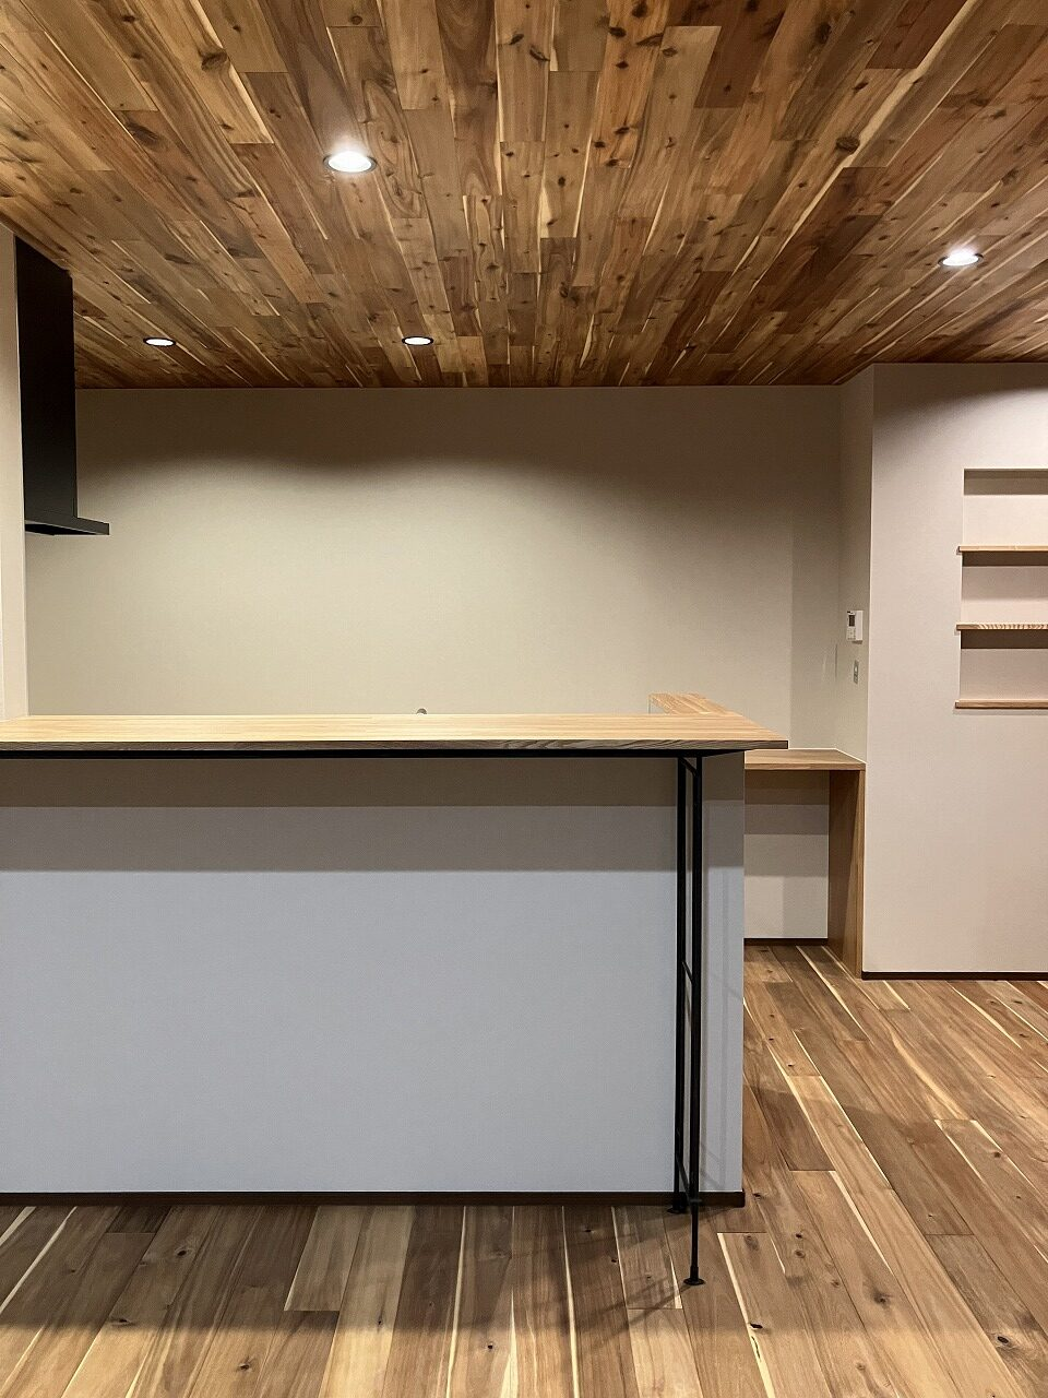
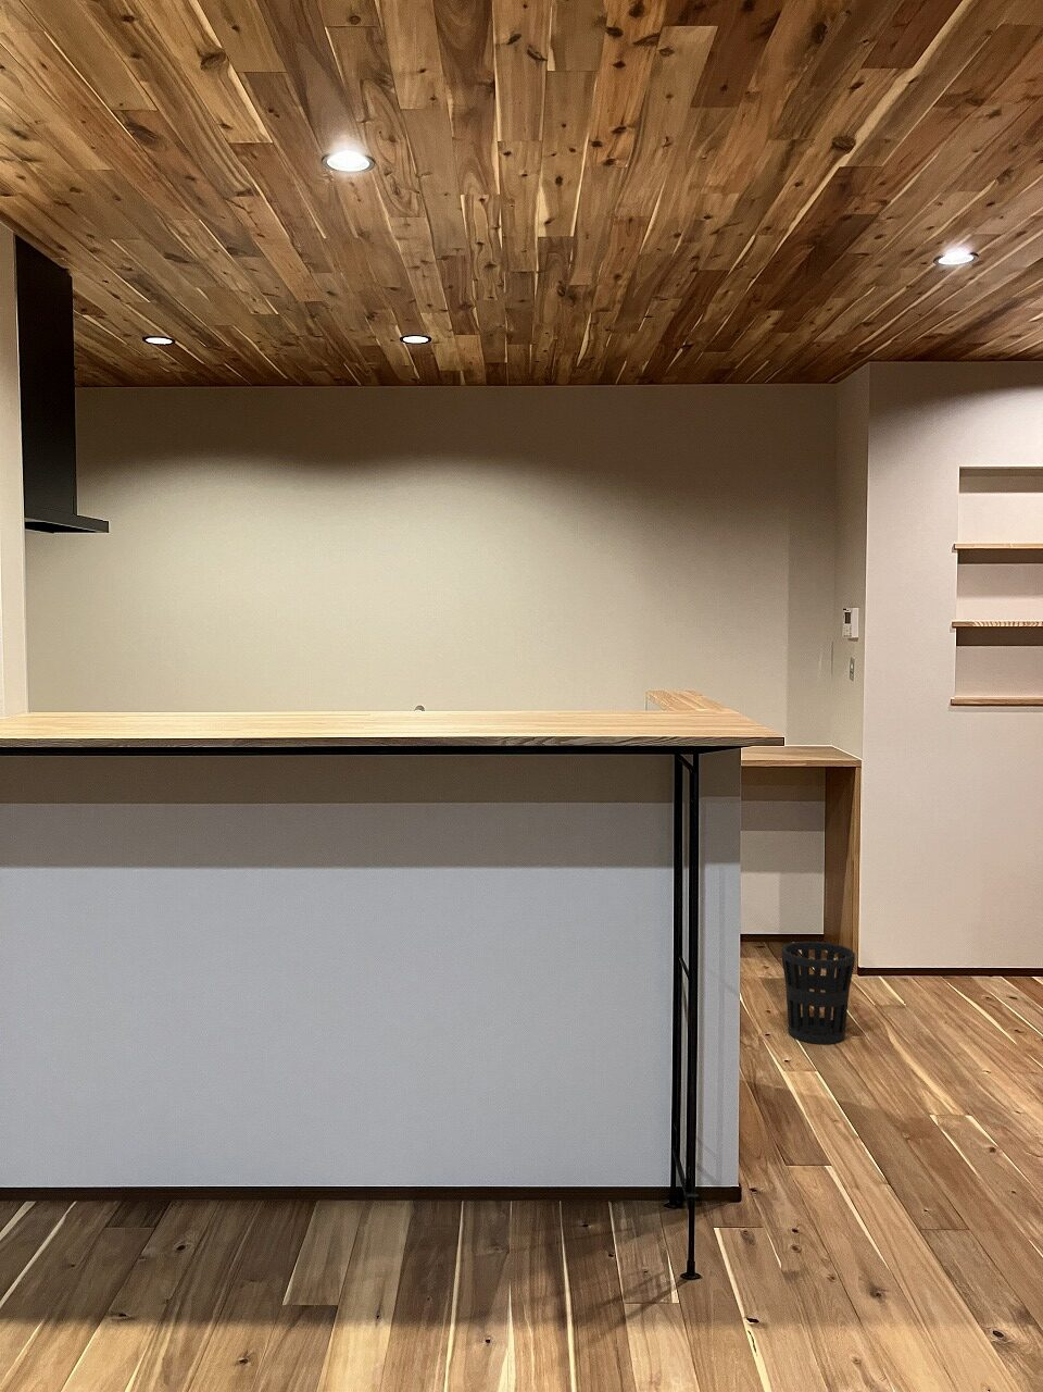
+ wastebasket (817, 992)
